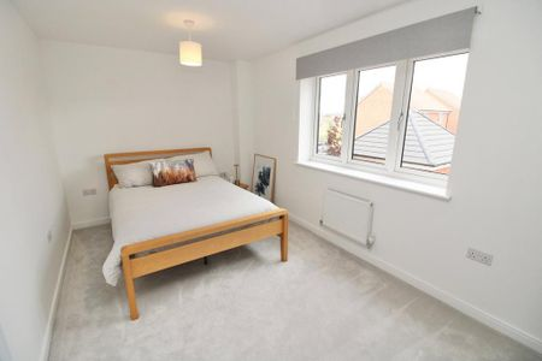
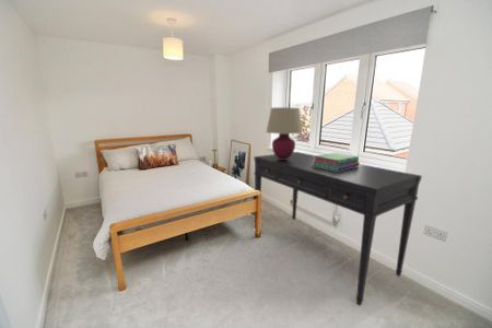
+ table lamp (283, 133)
+ stack of books (336, 161)
+ desk (325, 200)
